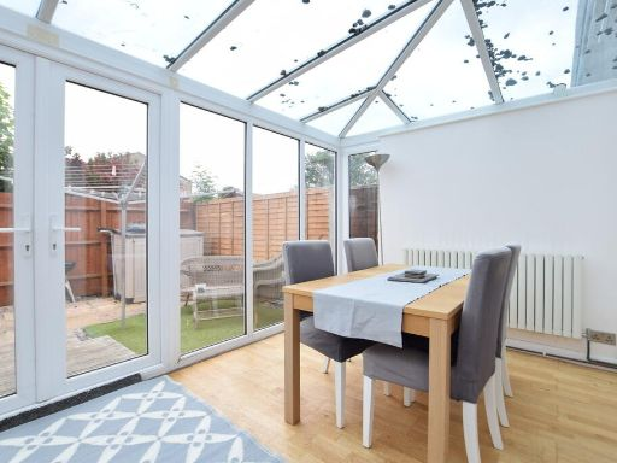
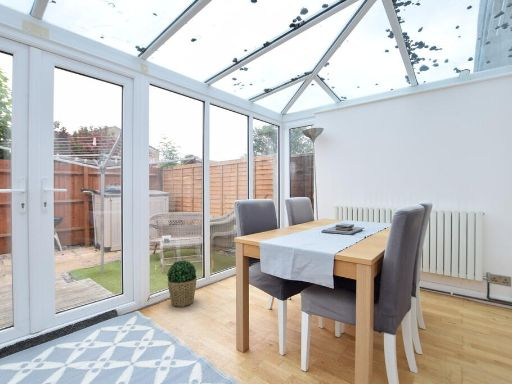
+ potted plant (182, 281)
